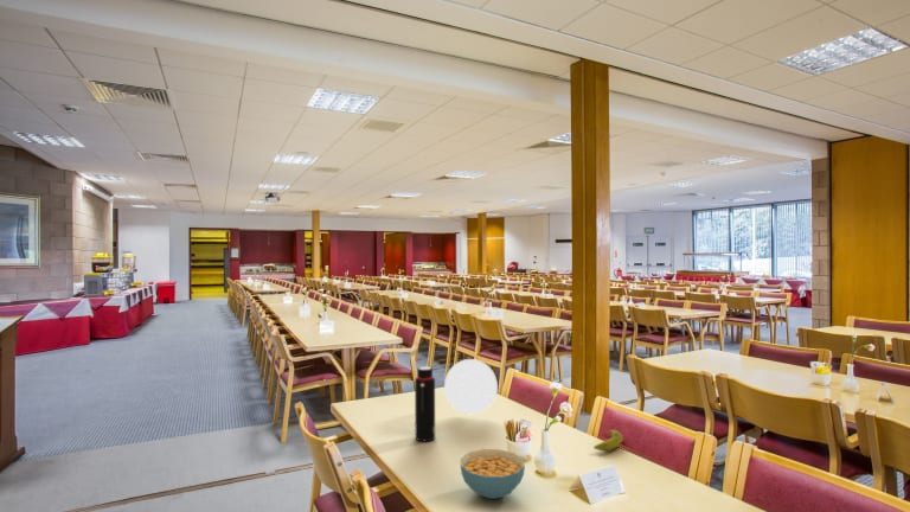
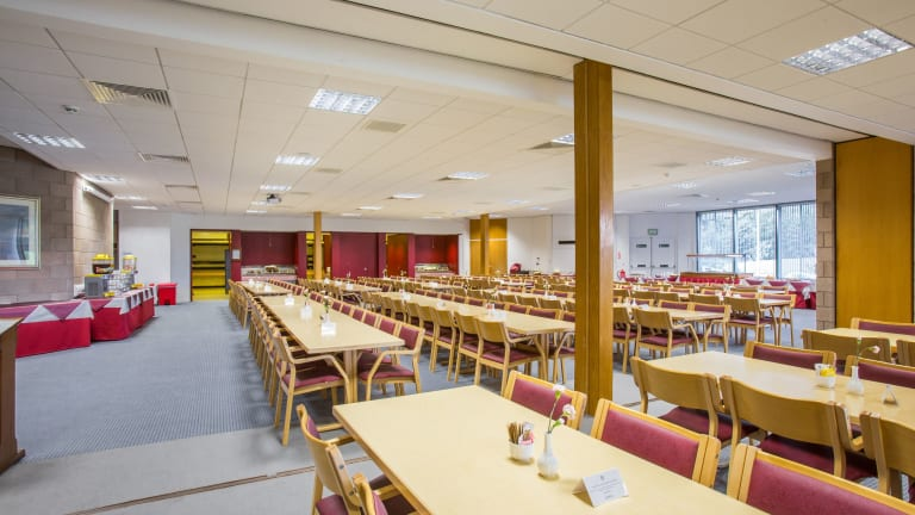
- cereal bowl (492, 478)
- fruit (607, 440)
- plate (470, 382)
- water bottle (424, 403)
